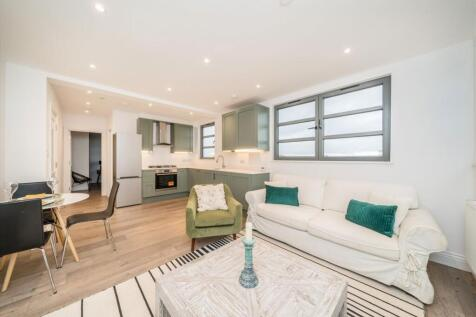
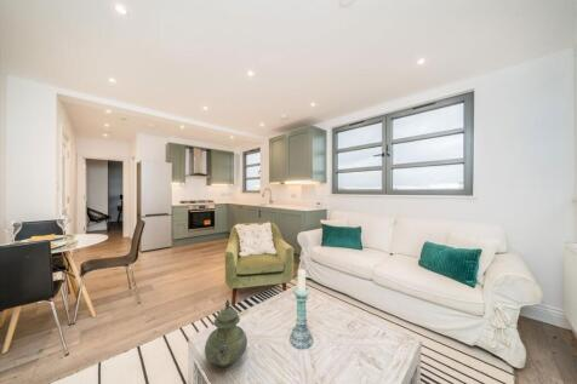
+ teapot (225, 331)
